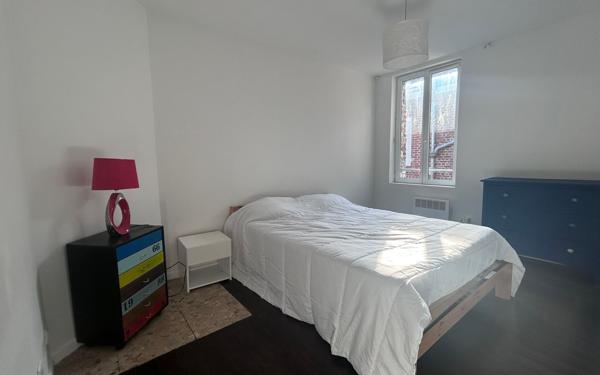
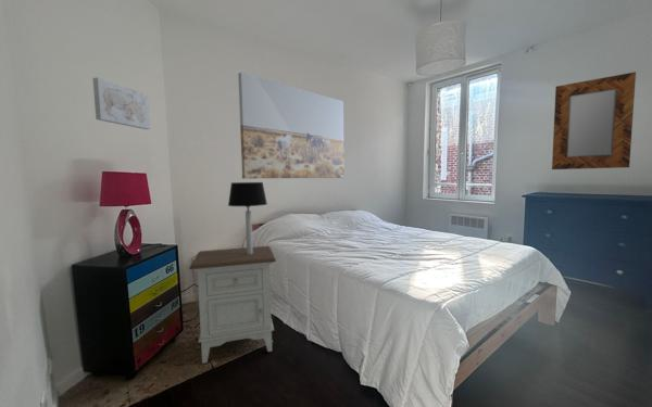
+ home mirror (590, 125)
+ nightstand (236, 300)
+ table lamp (248, 217)
+ wall art (300, 133)
+ wall art (124, 105)
